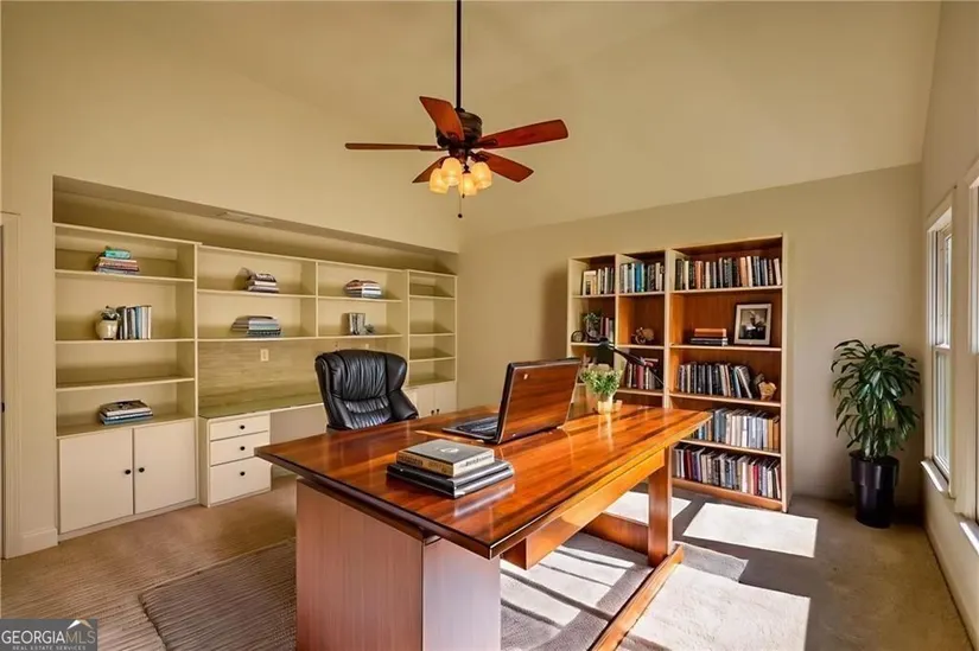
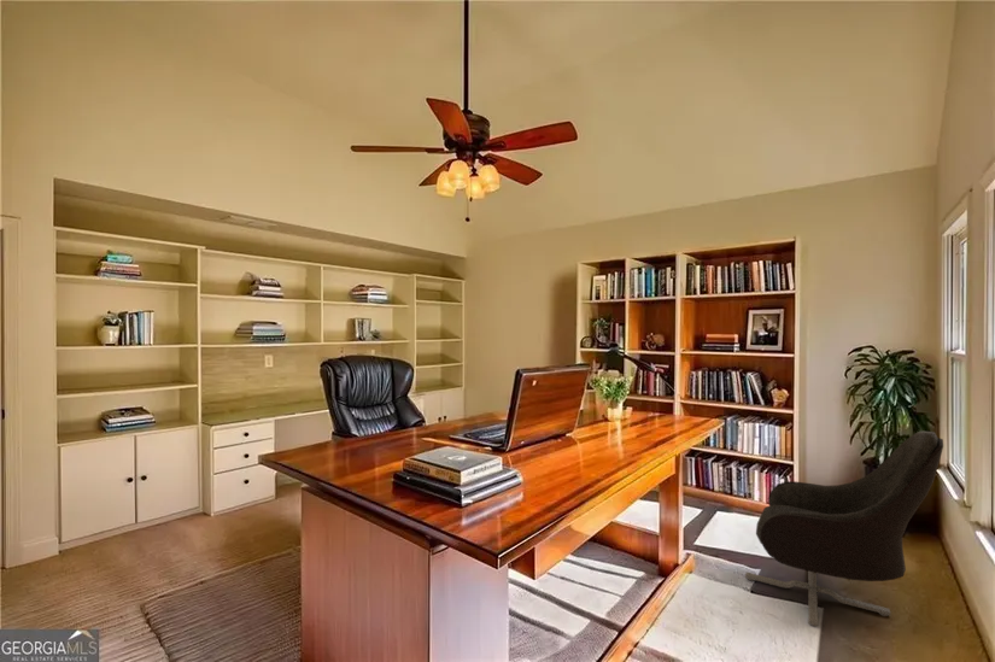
+ armchair (823, 509)
